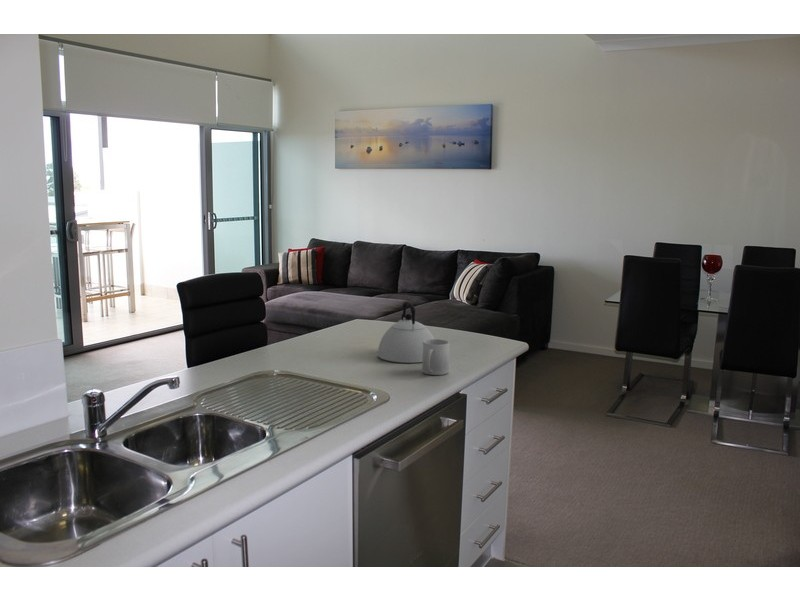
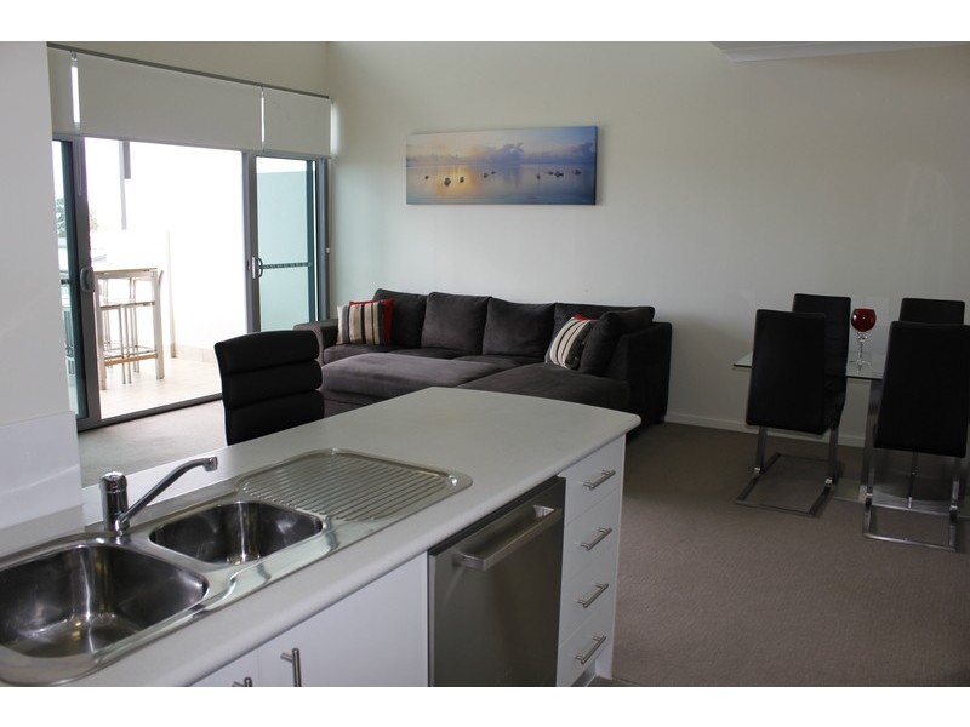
- mug (433, 358)
- kettle (408, 328)
